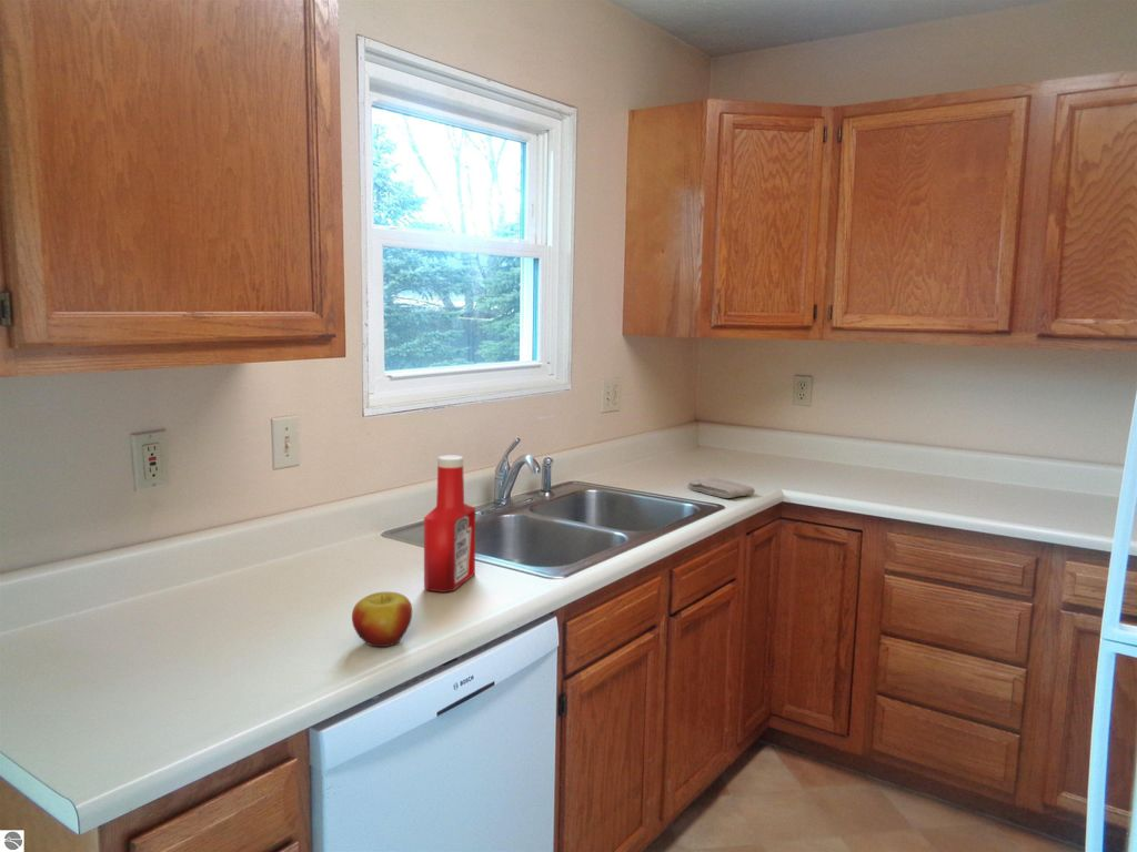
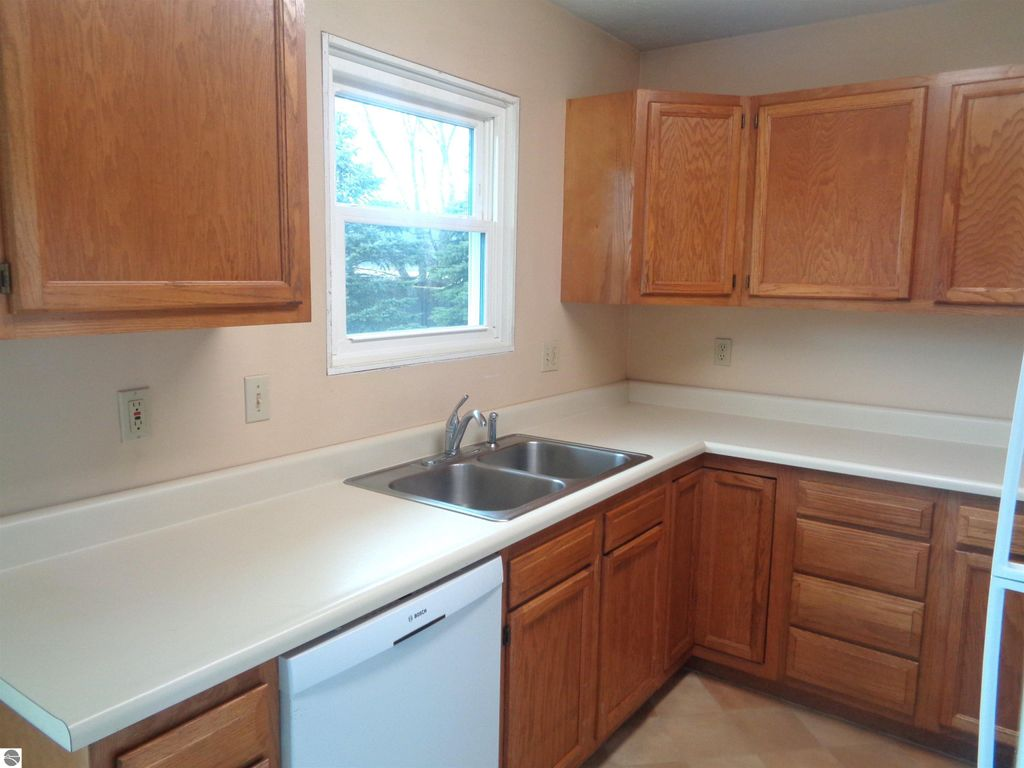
- washcloth (720, 487)
- soap bottle (450, 519)
- apple (382, 618)
